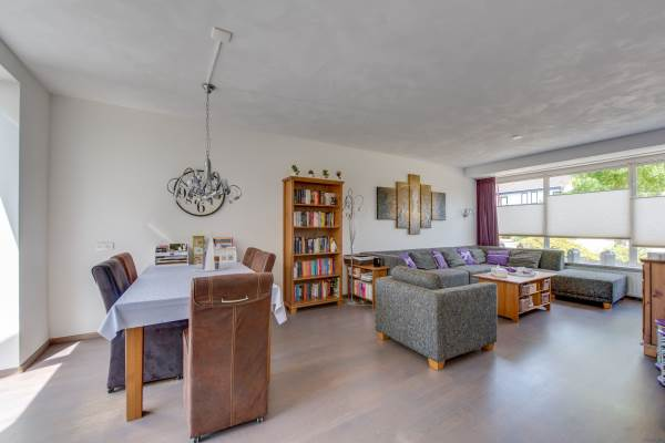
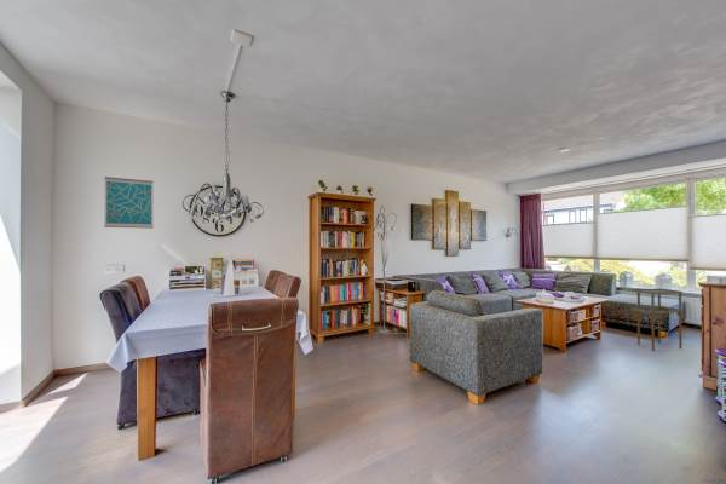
+ wall art (129, 203)
+ shelving unit (653, 318)
